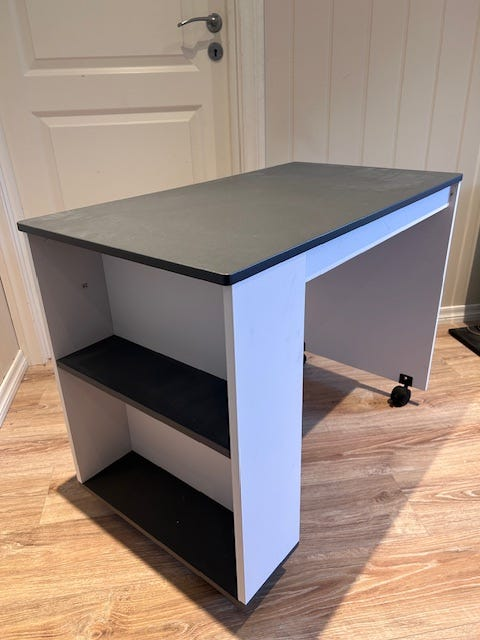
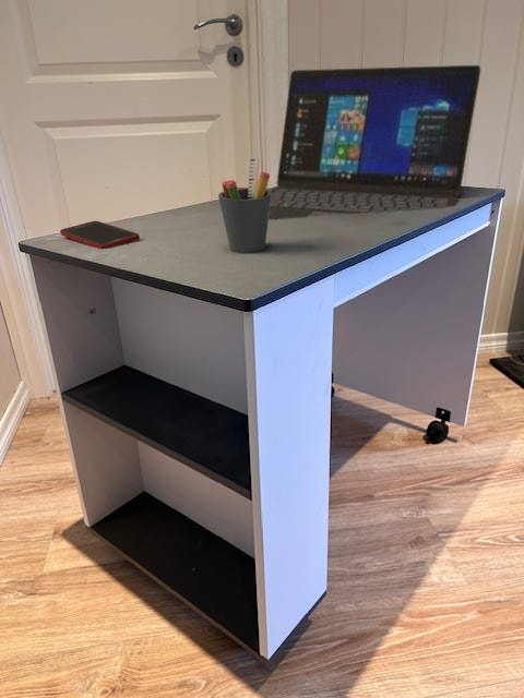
+ pen holder (246, 206)
+ laptop (357, 140)
+ cell phone (98, 234)
